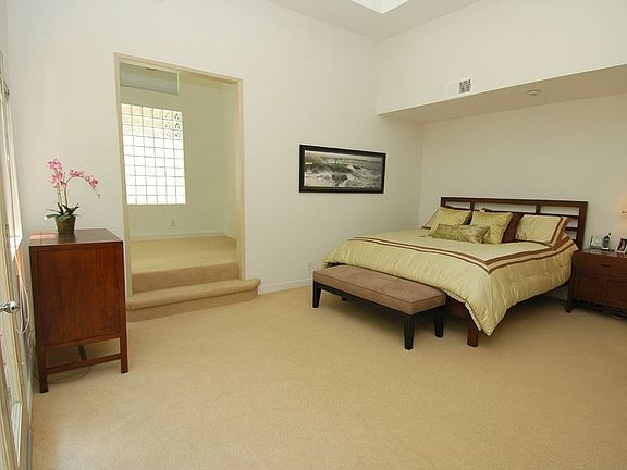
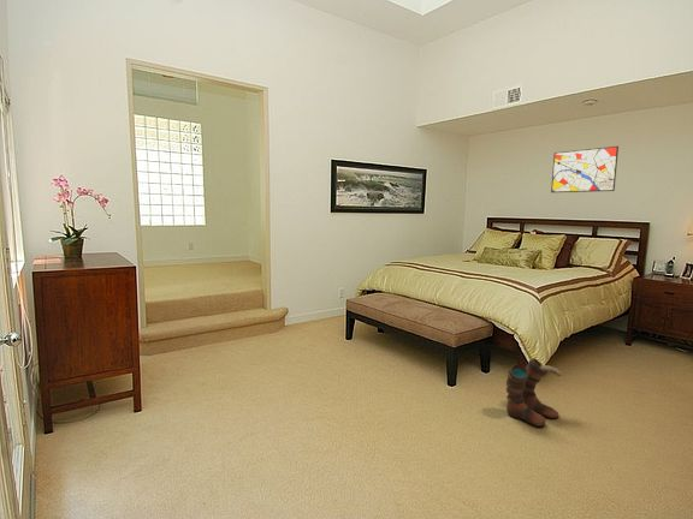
+ boots (534, 387)
+ wall art (582, 171)
